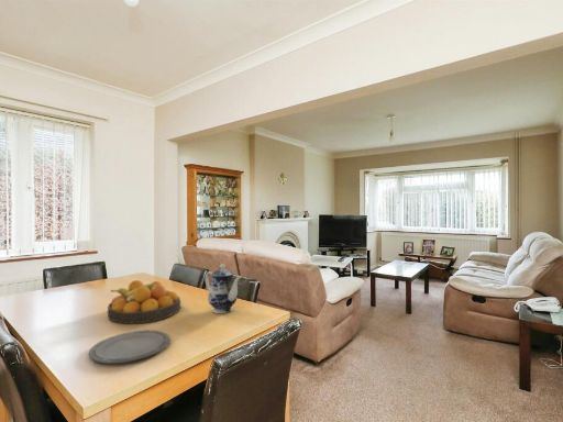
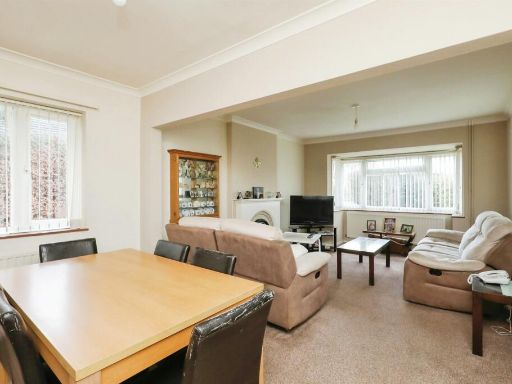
- plate (131, 346)
- fruit bowl (145, 297)
- teapot (222, 287)
